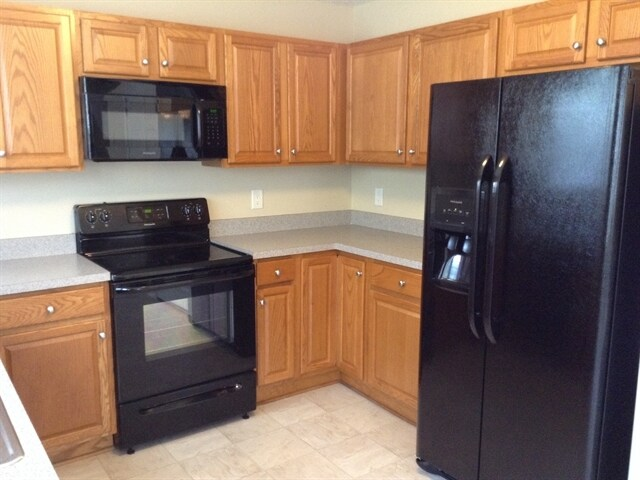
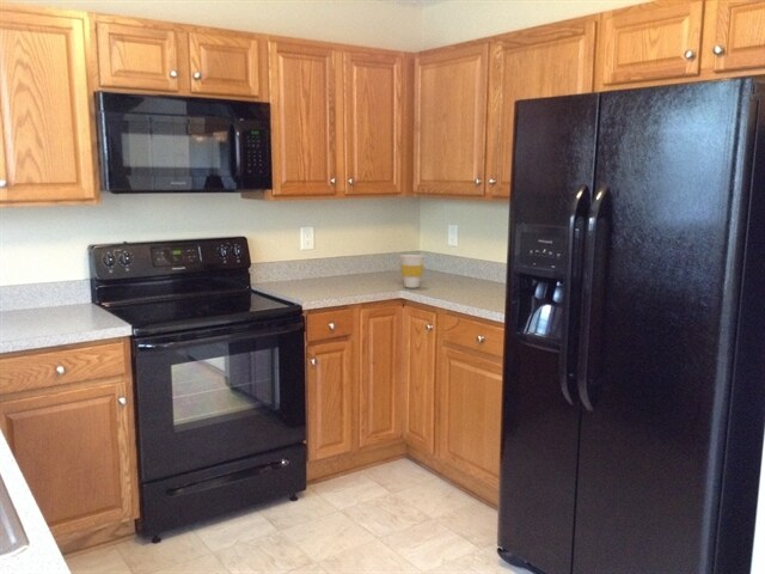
+ cup (411, 271)
